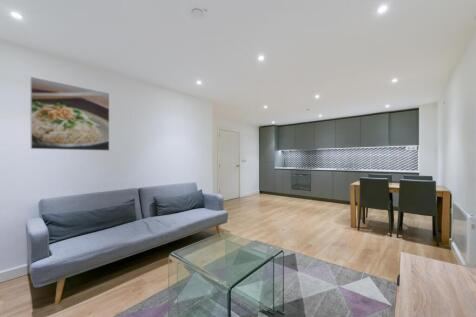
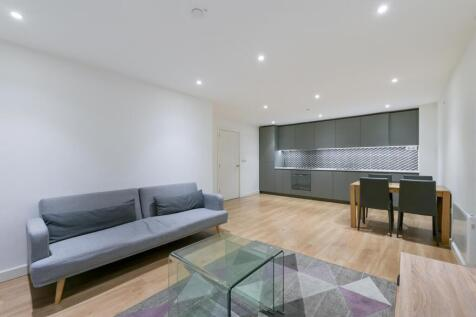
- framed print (74, 118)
